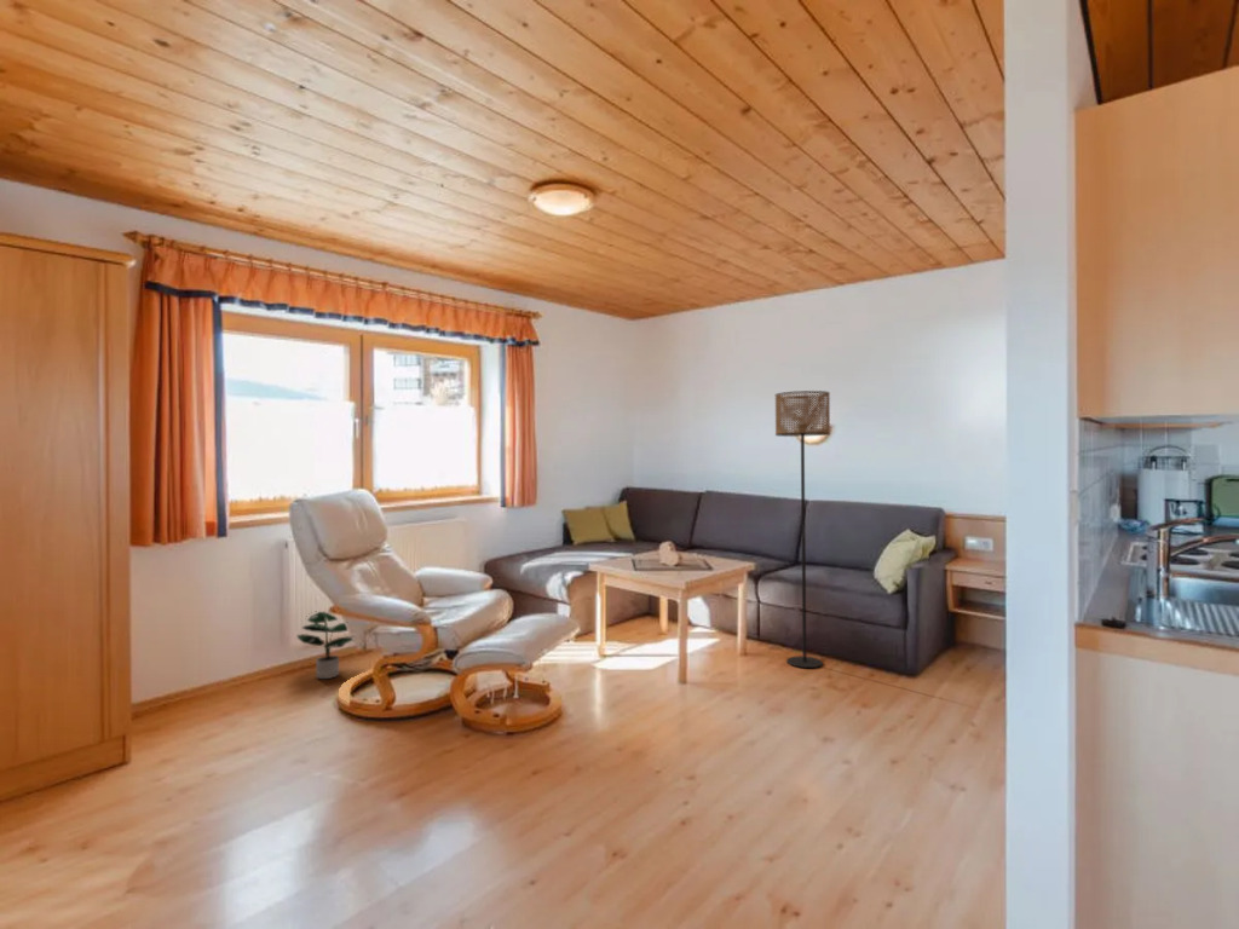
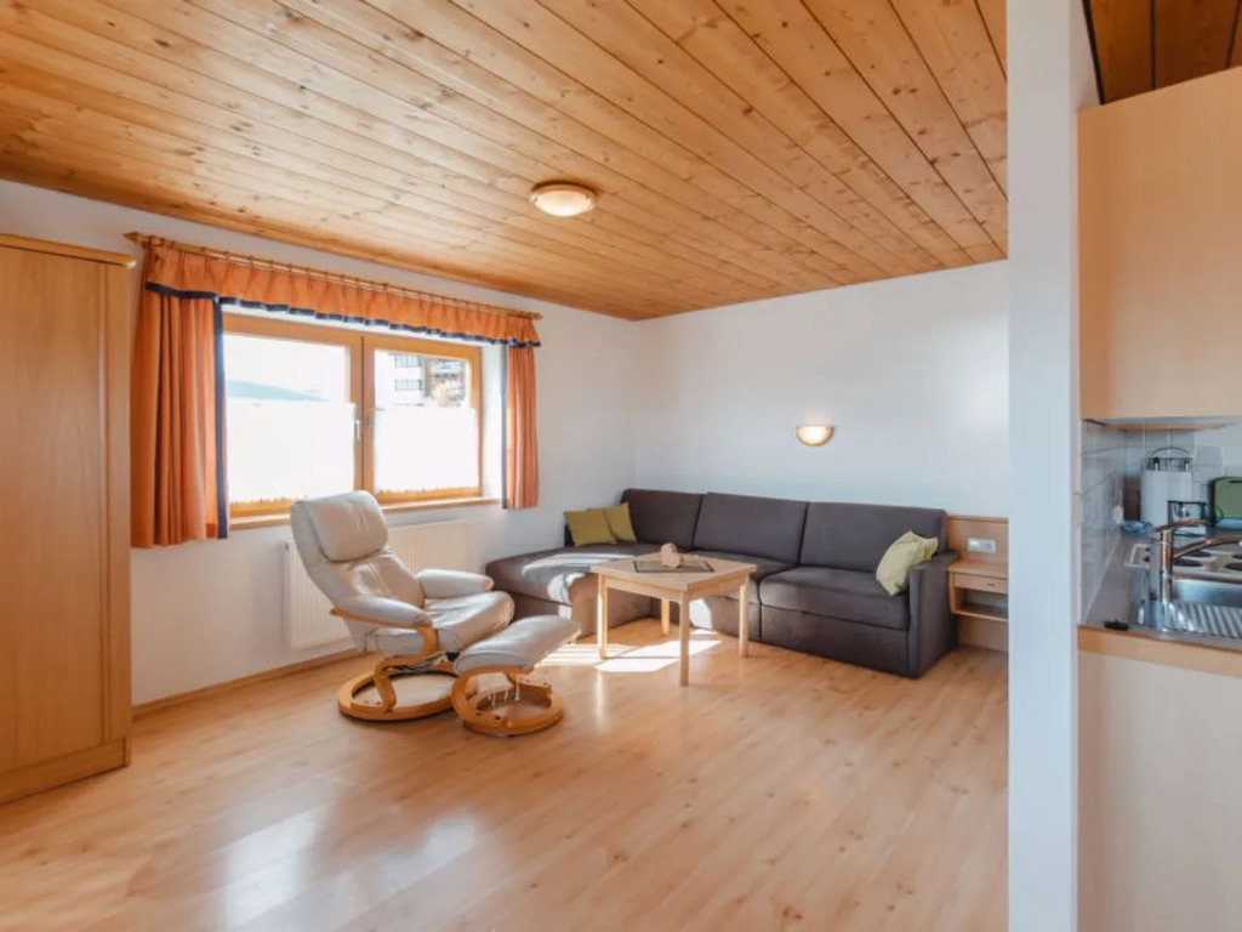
- potted plant (330, 644)
- floor lamp (802, 527)
